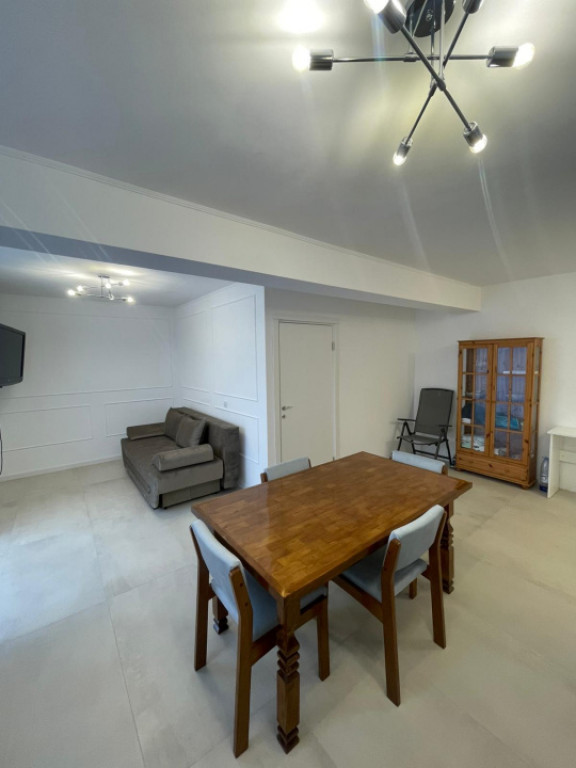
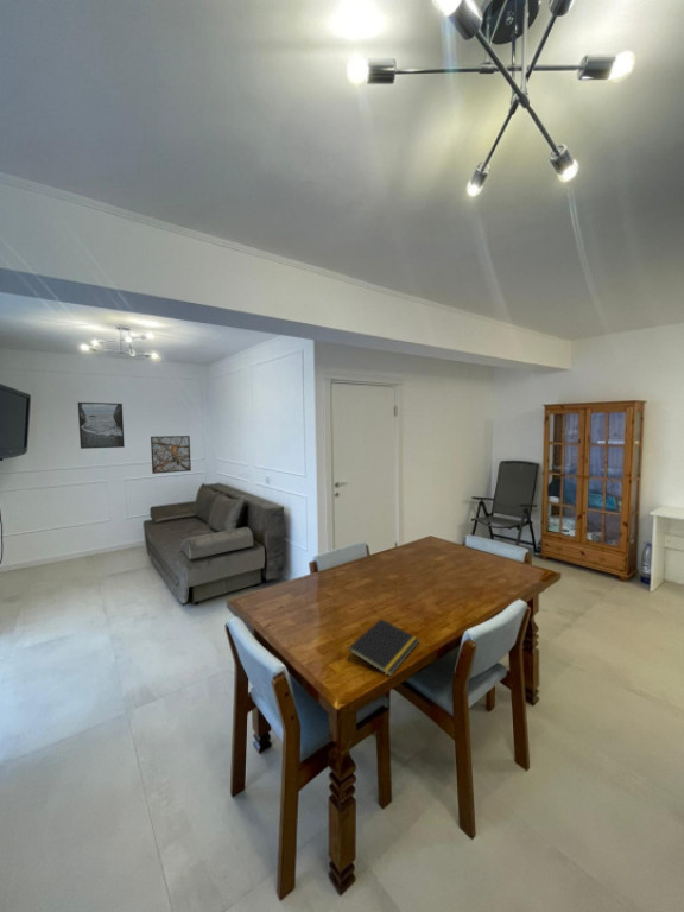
+ notepad (385, 644)
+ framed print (171, 454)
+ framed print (101, 425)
